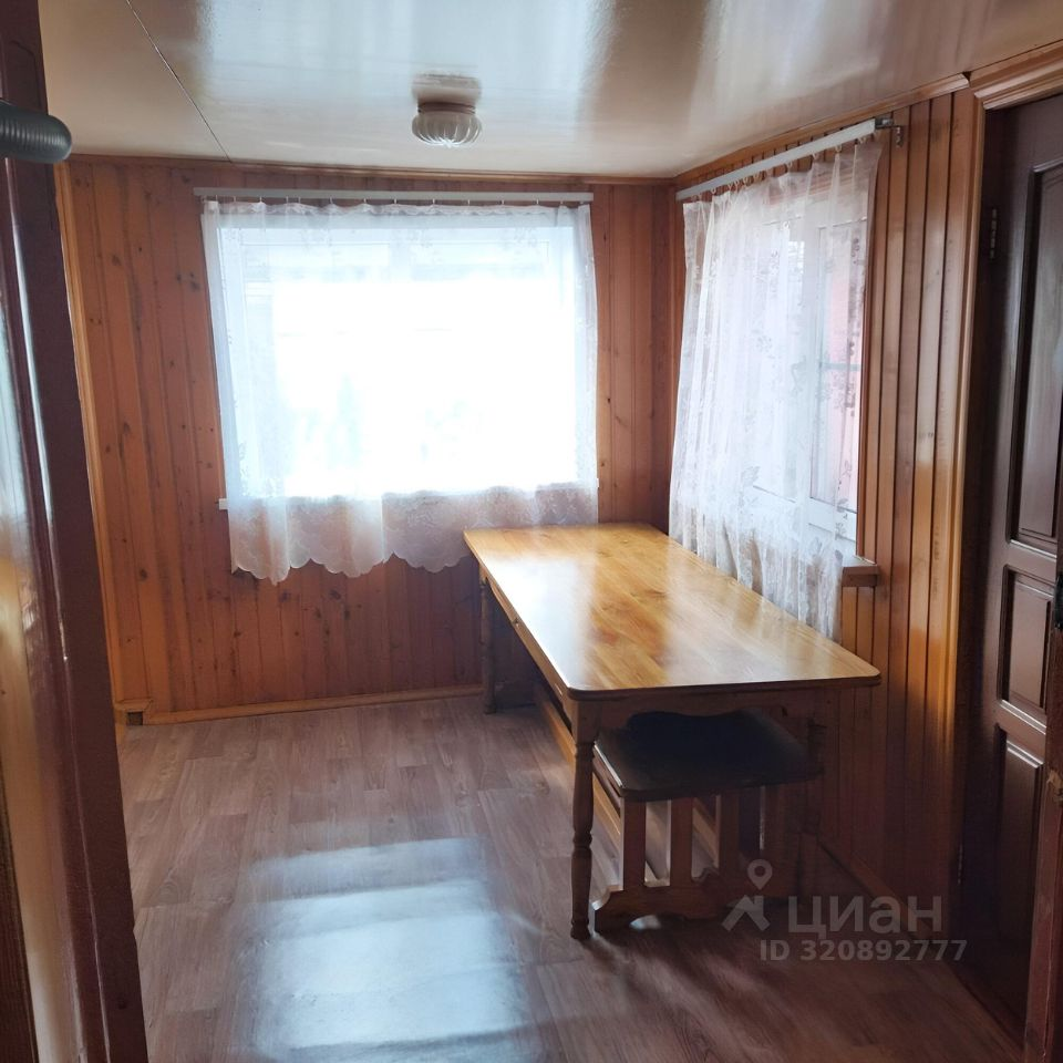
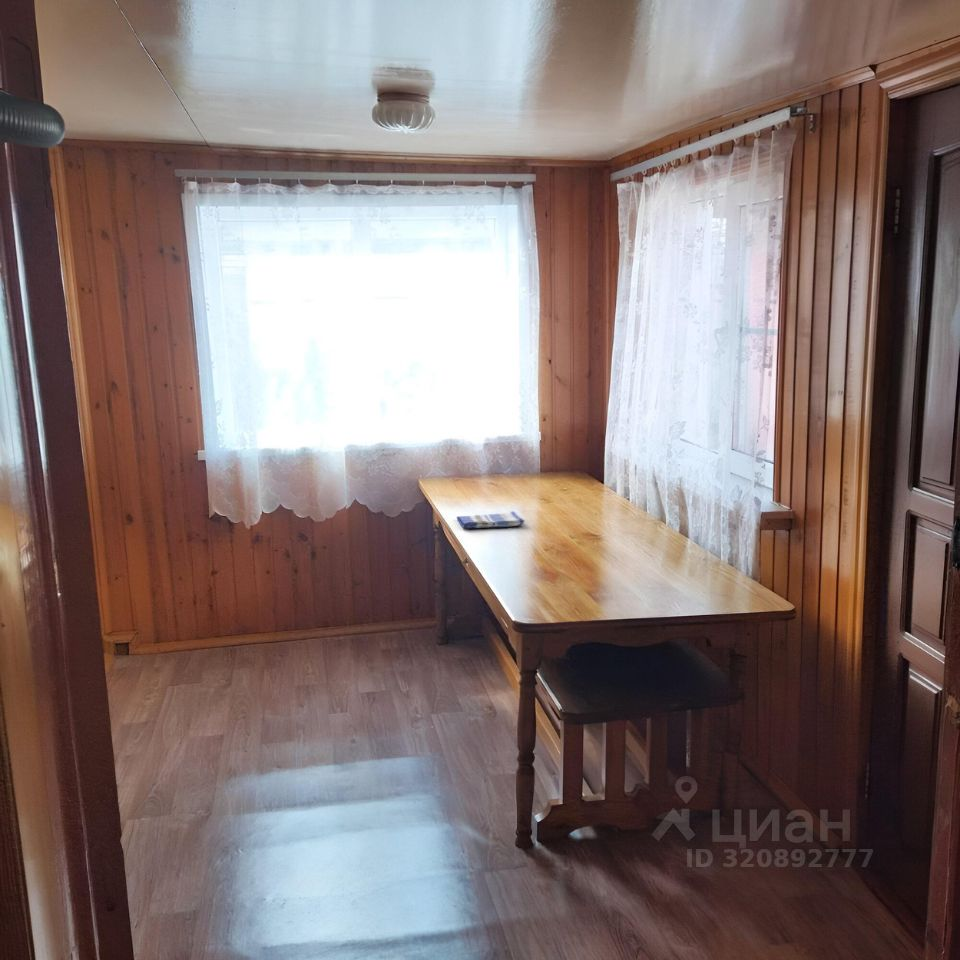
+ dish towel (490, 519)
